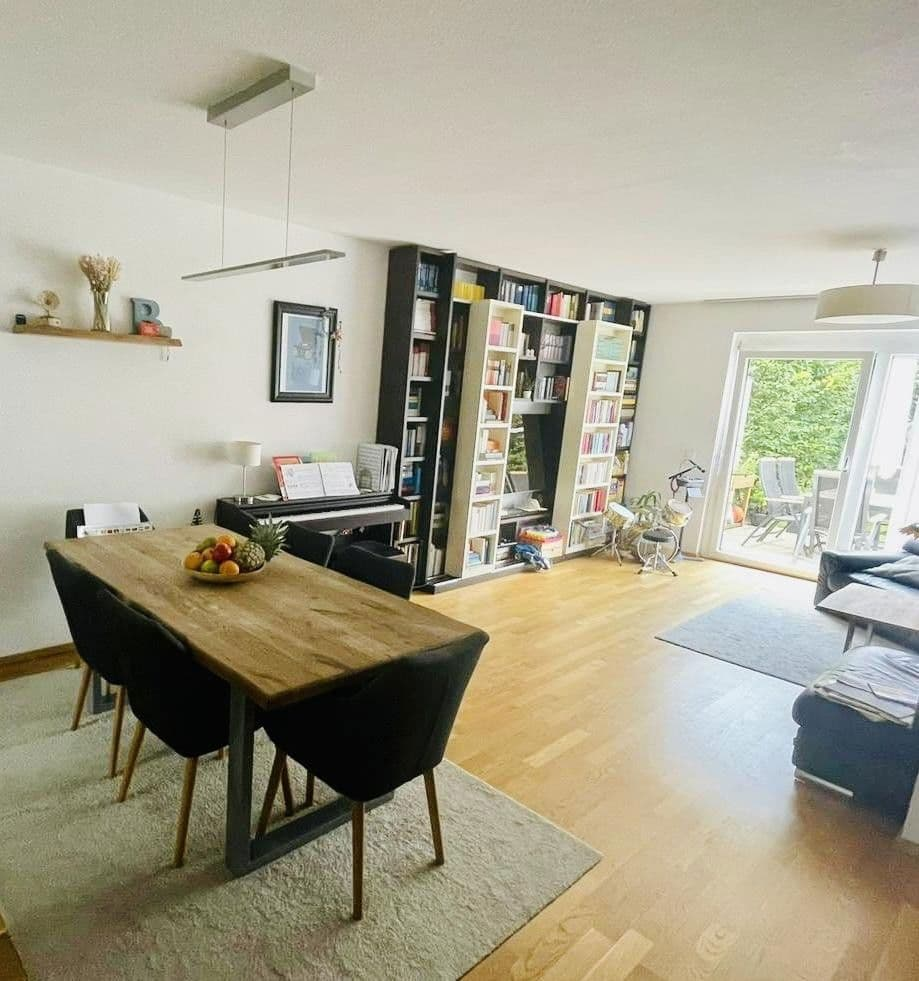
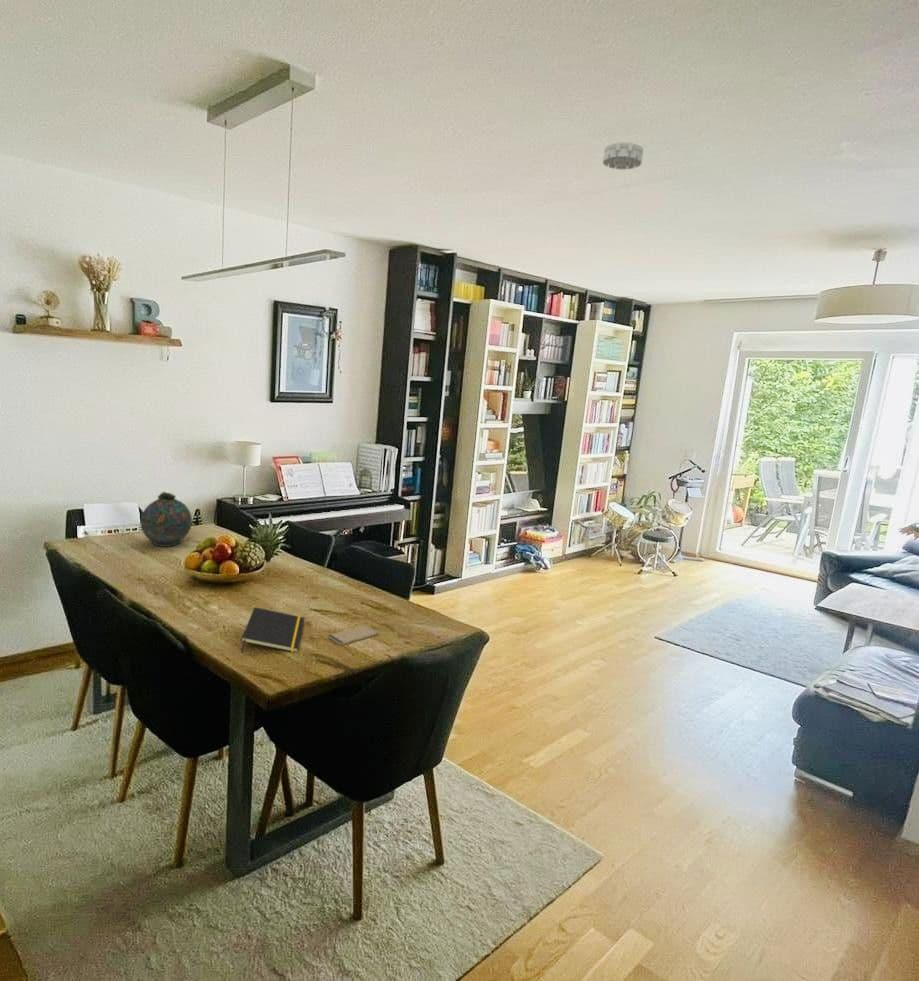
+ snuff bottle (166, 516)
+ smoke detector (623, 155)
+ smartphone (353, 634)
+ notepad (274, 628)
